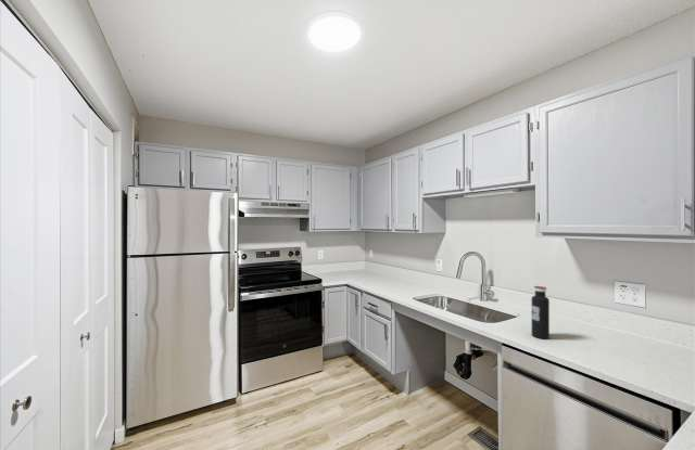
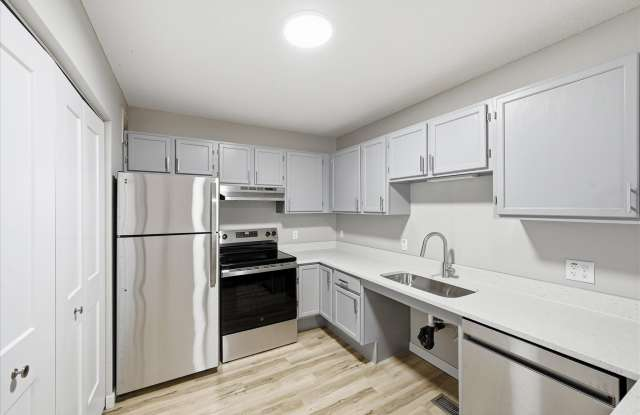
- water bottle (540, 311)
